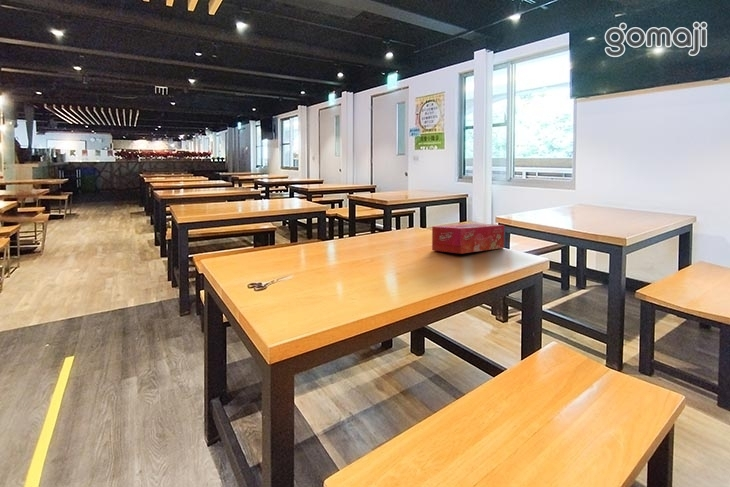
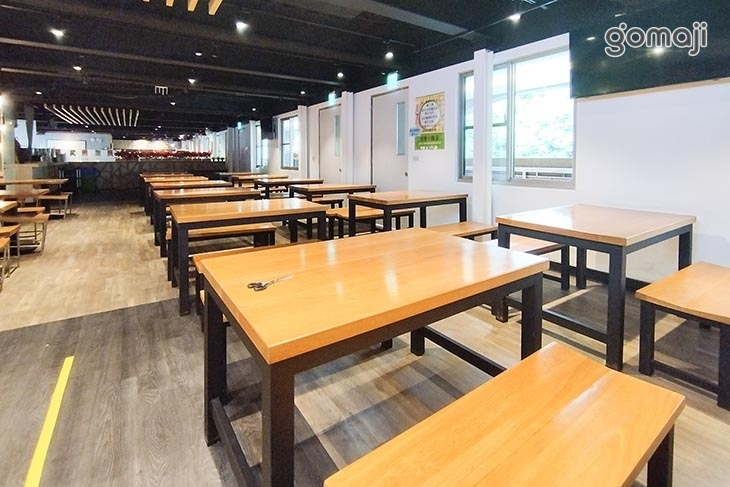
- tissue box (468, 237)
